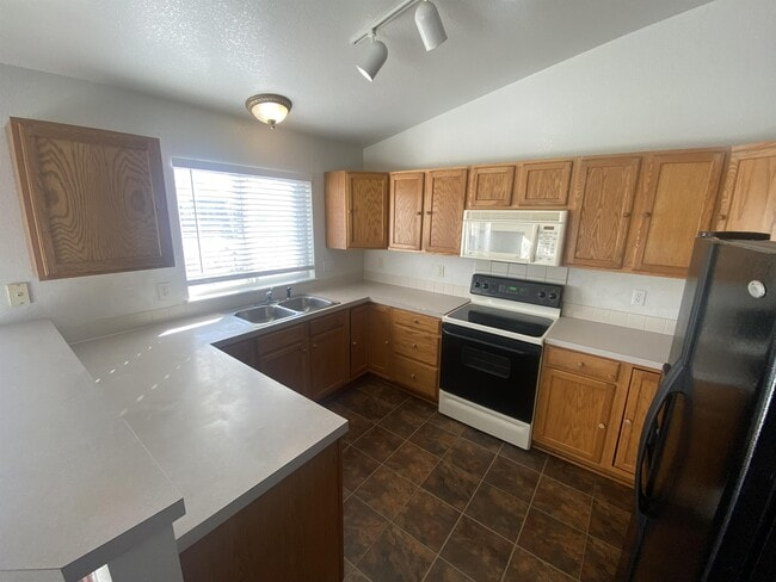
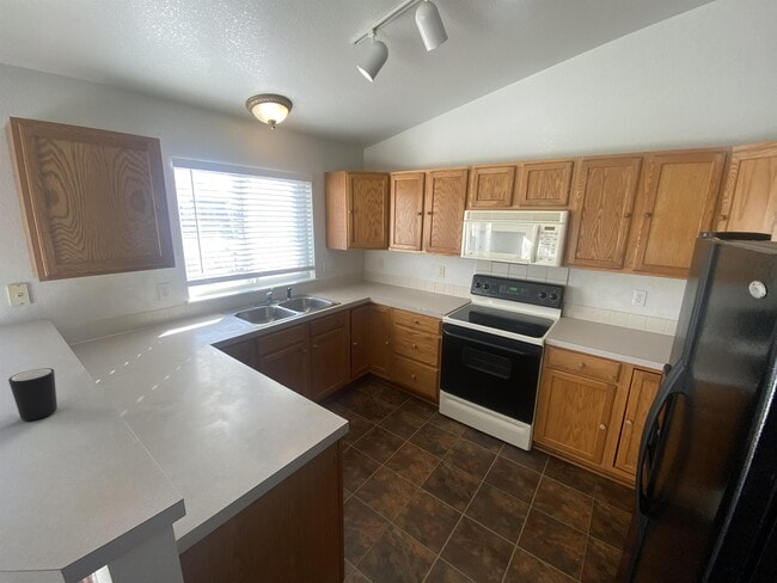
+ mug (36, 393)
